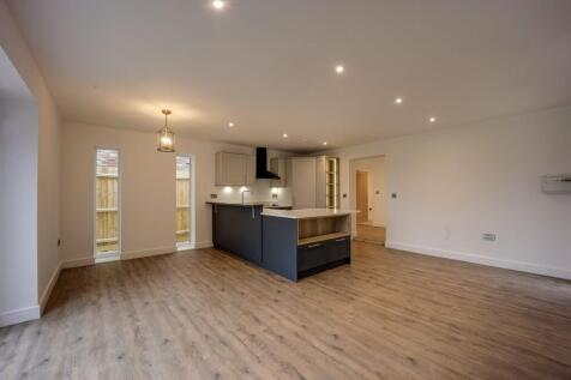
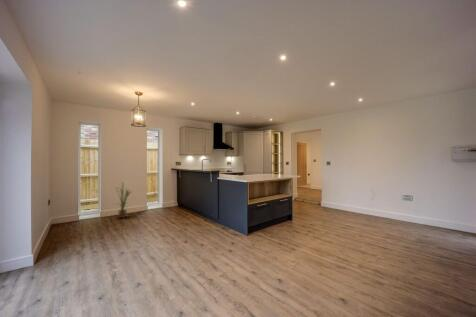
+ house plant (121, 198)
